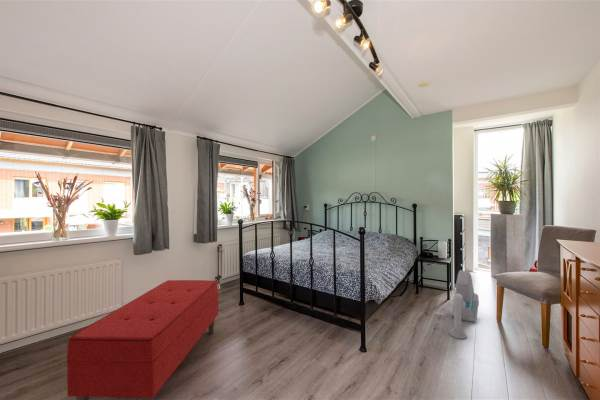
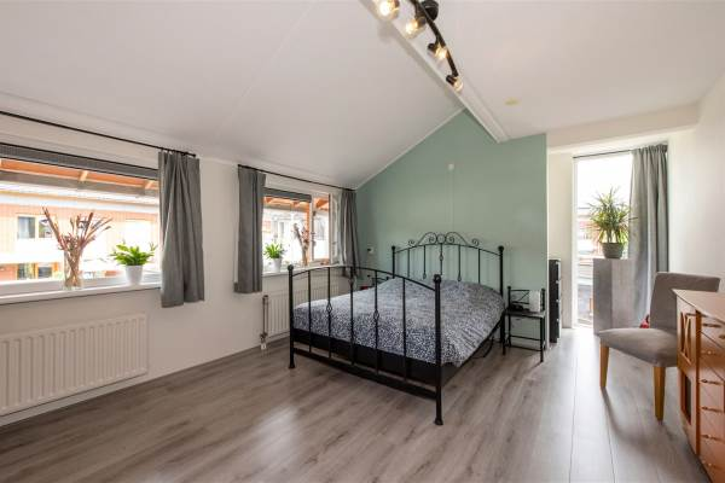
- vacuum cleaner (462, 298)
- bench (162, 333)
